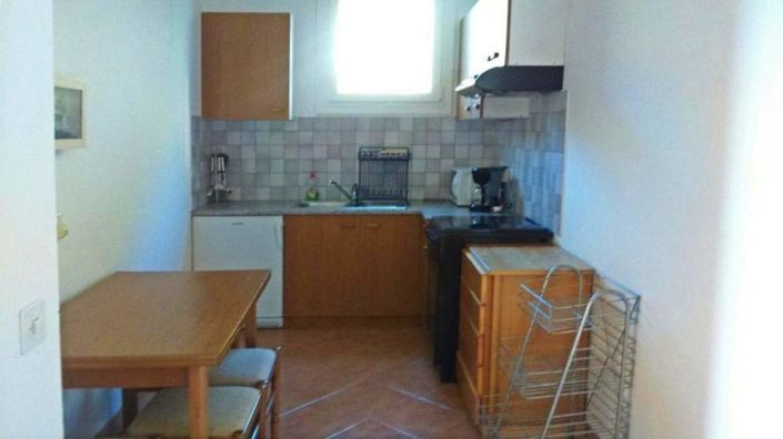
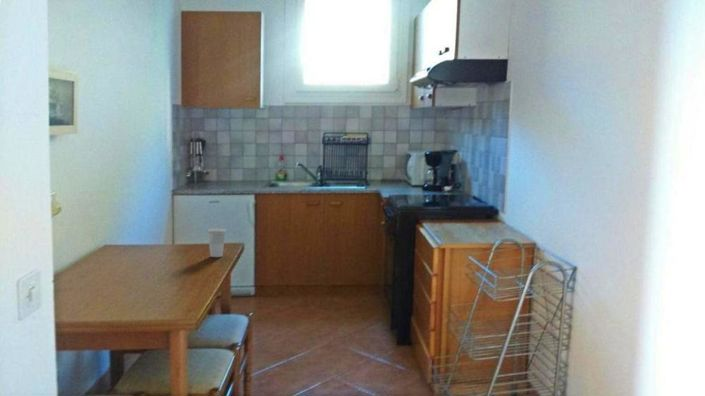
+ cup (216, 242)
